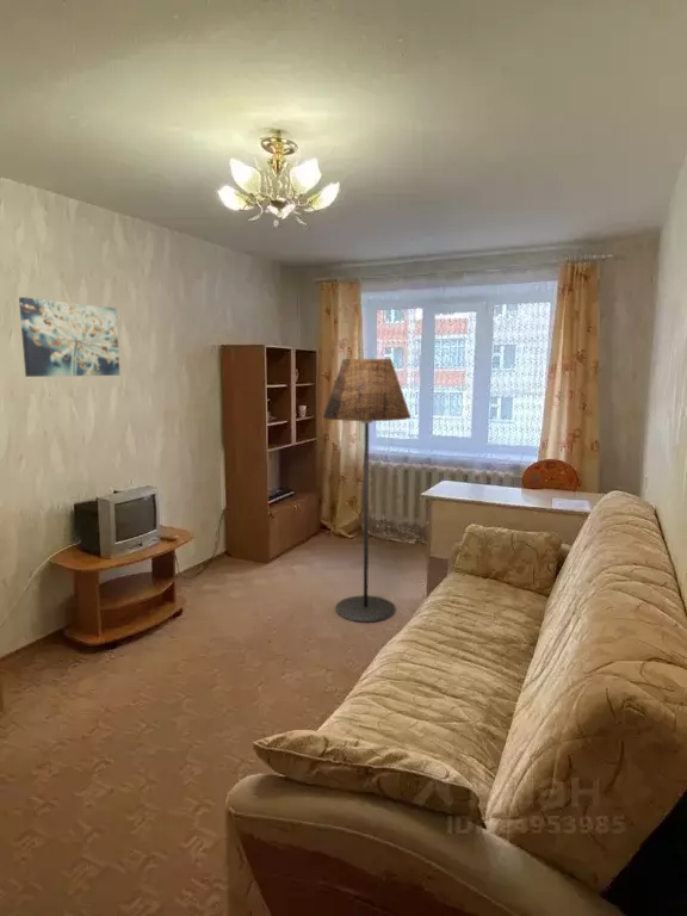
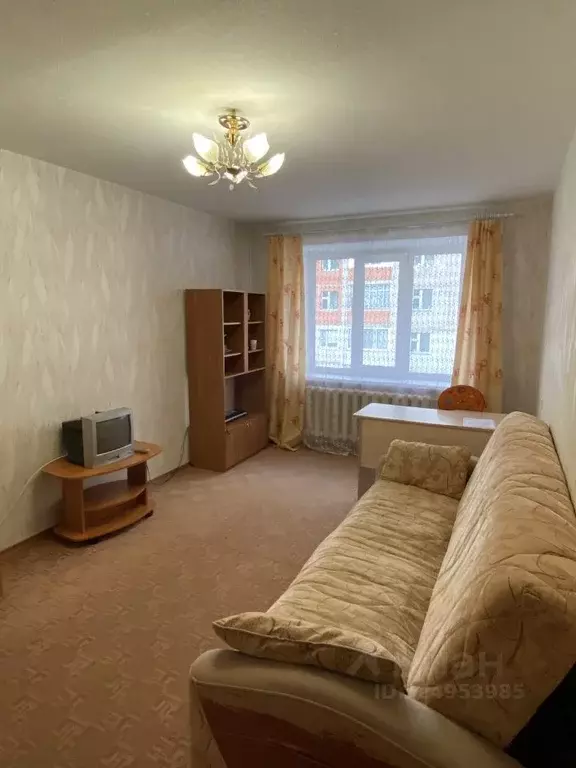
- floor lamp (366, 488)
- wall art (74, 340)
